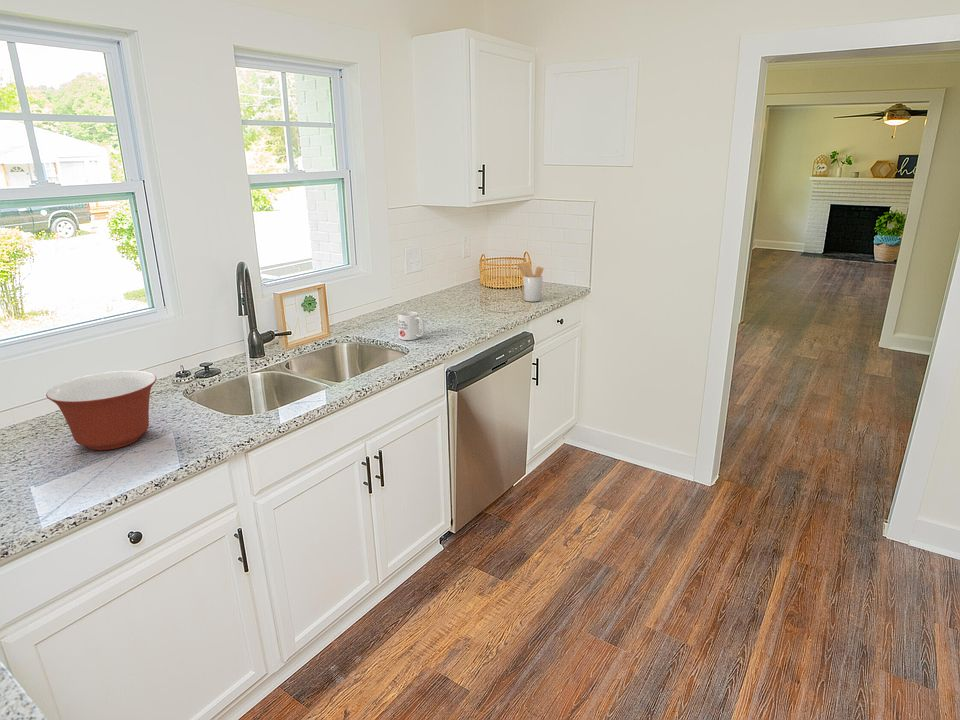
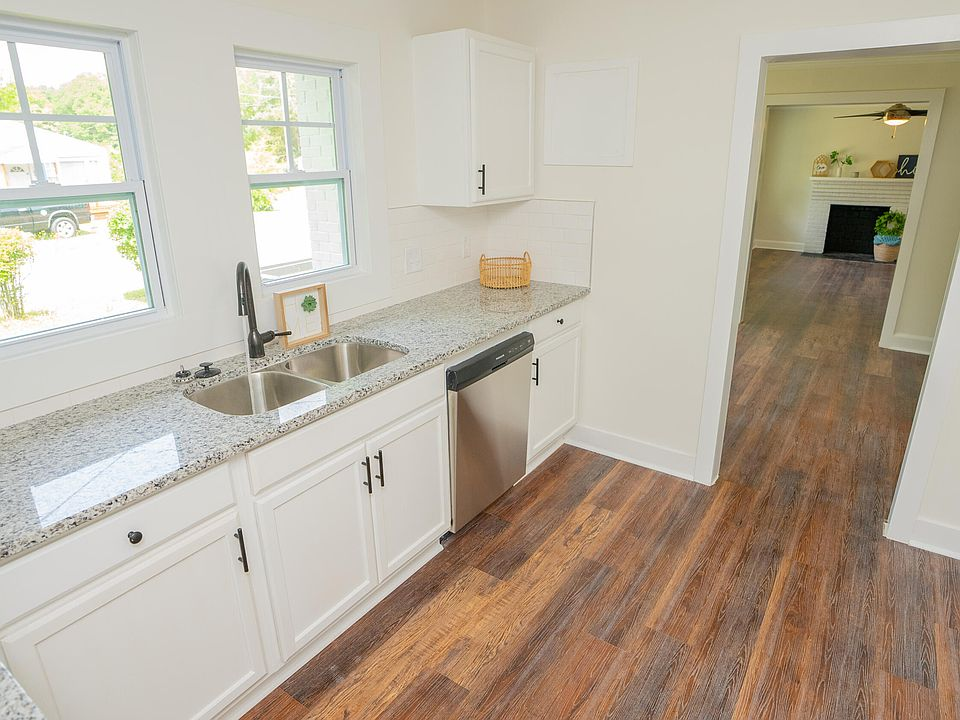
- utensil holder (529, 281)
- mug (411, 326)
- mixing bowl (108, 412)
